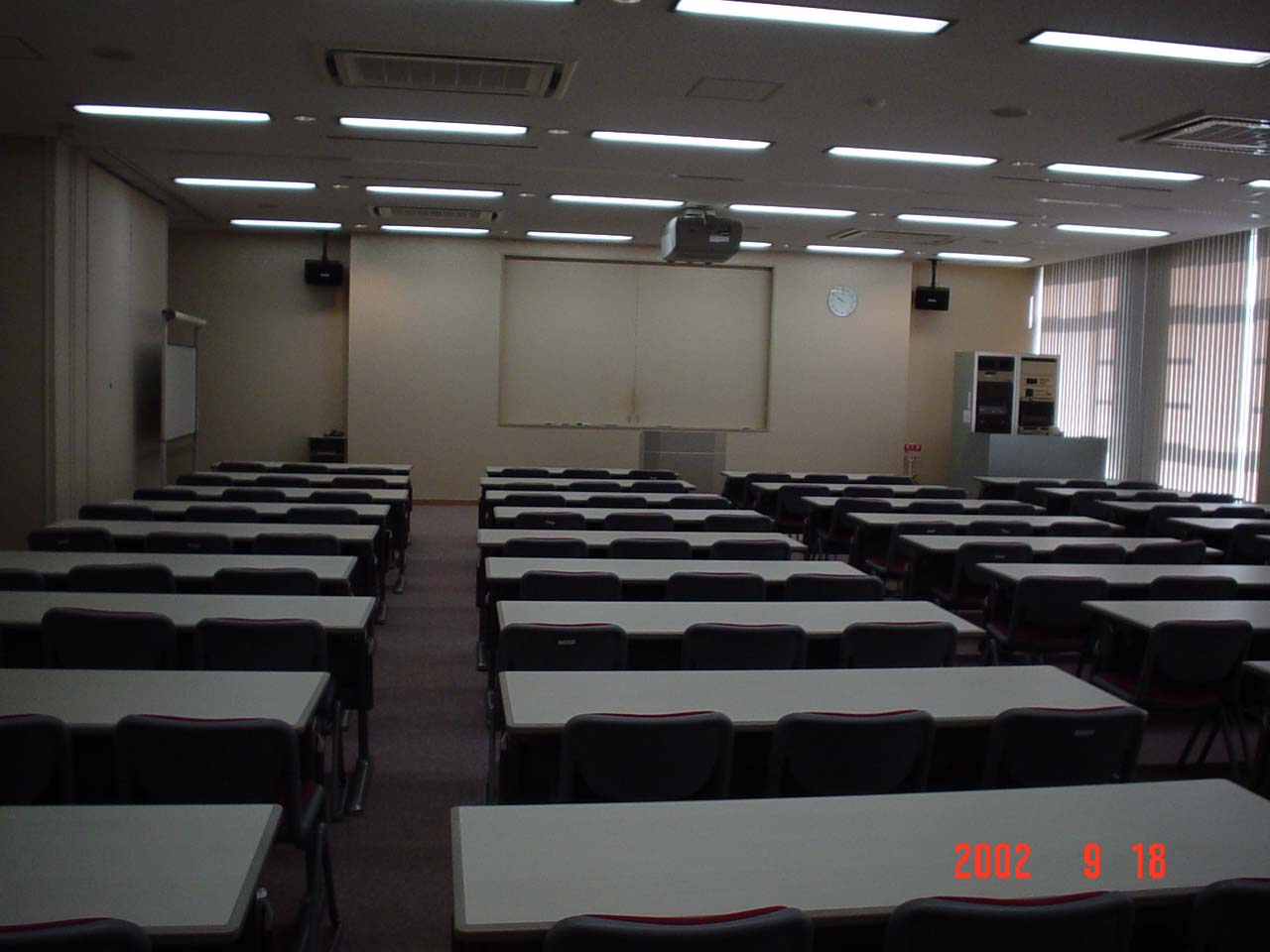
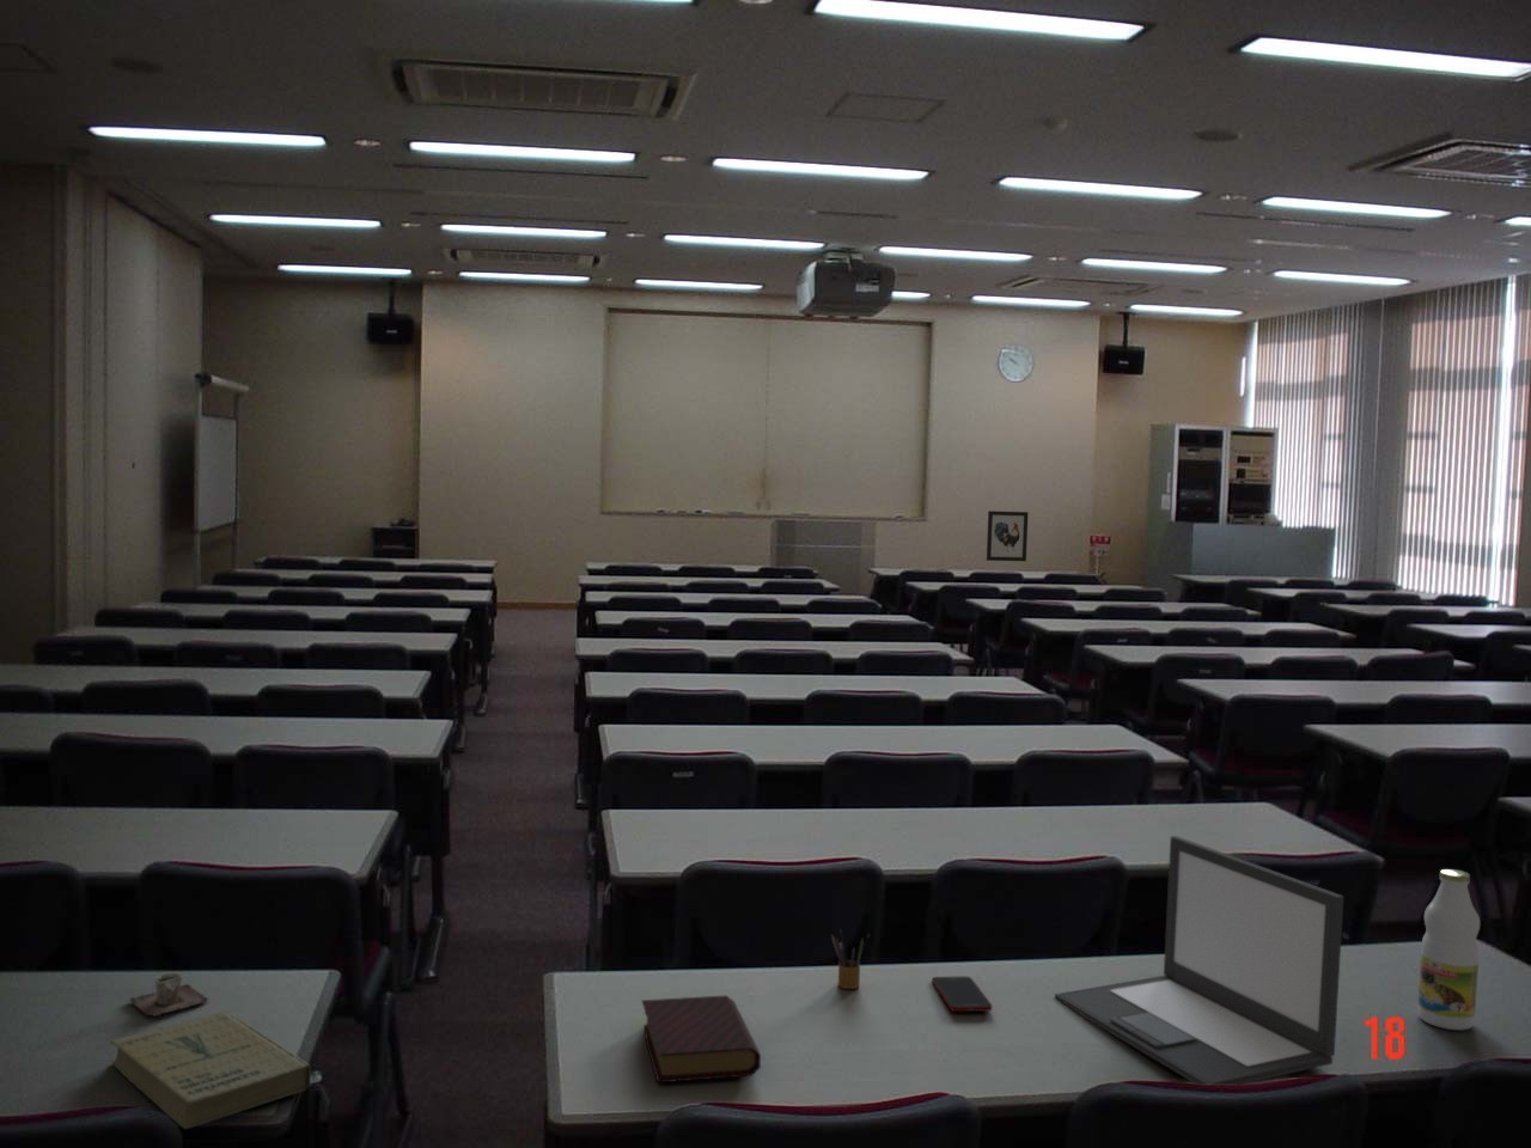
+ cup (169, 988)
+ book (697, 1036)
+ bottle (1450, 945)
+ cell phone (961, 994)
+ laptop (1191, 950)
+ pencil box (851, 957)
+ book (210, 1064)
+ wall art (1007, 535)
